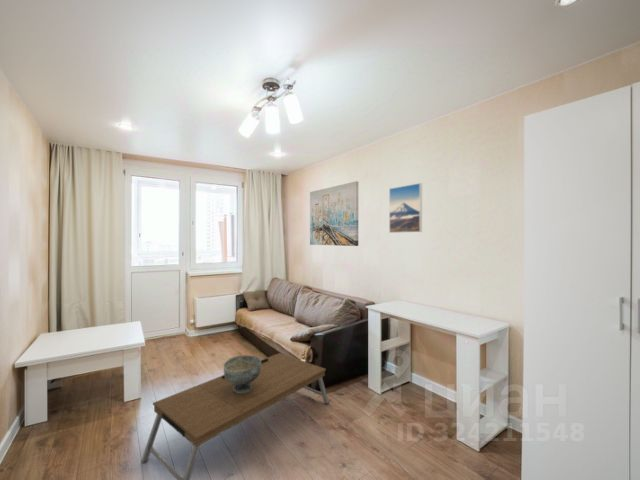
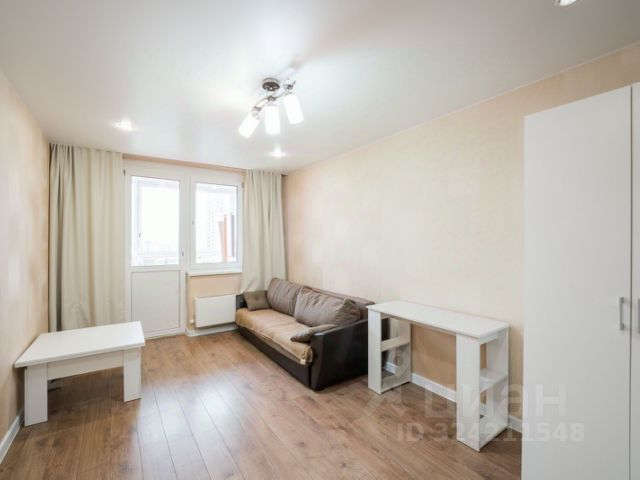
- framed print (404, 209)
- wall art (331, 216)
- decorative bowl (242, 372)
- coffee table (249, 404)
